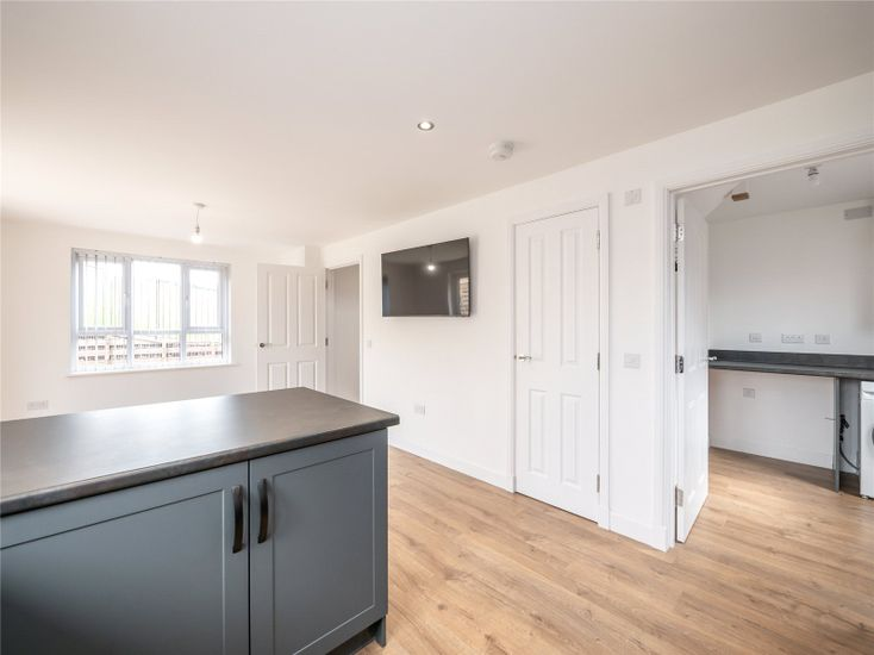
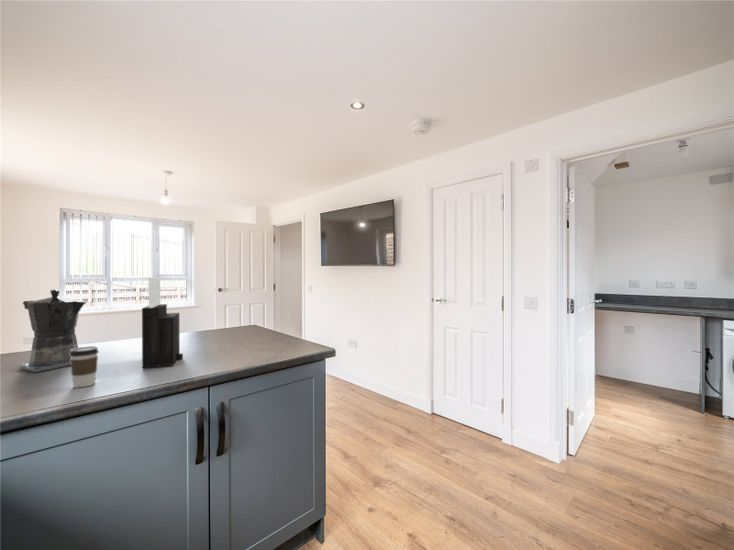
+ coffee maker (54, 326)
+ coffee cup (84, 366)
+ knife block (165, 319)
